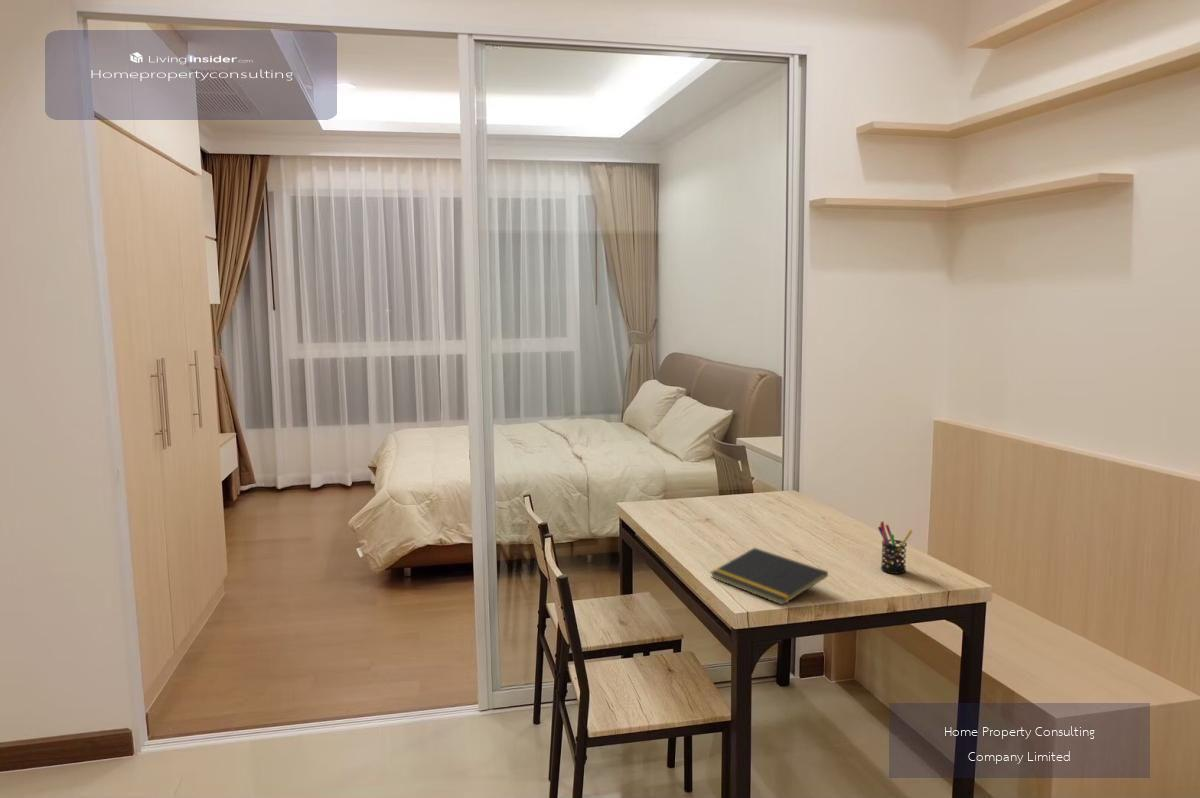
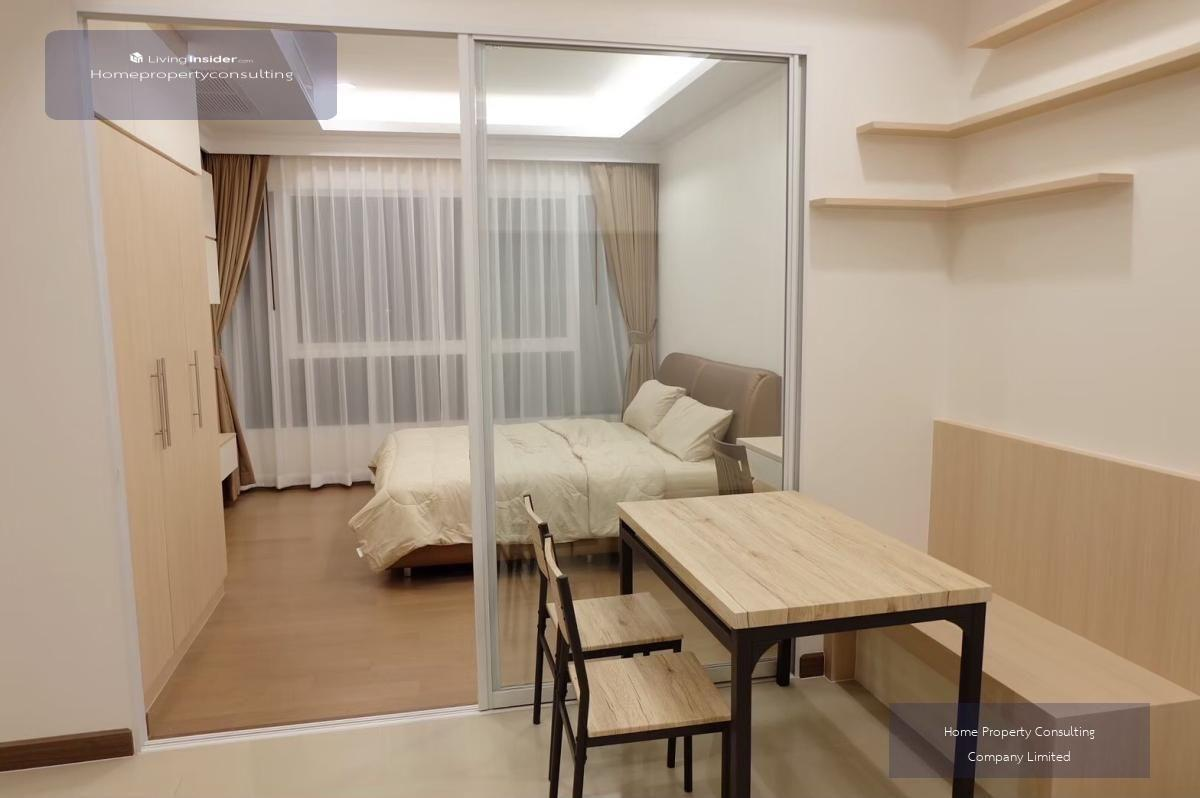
- pen holder (892, 547)
- notepad (767, 574)
